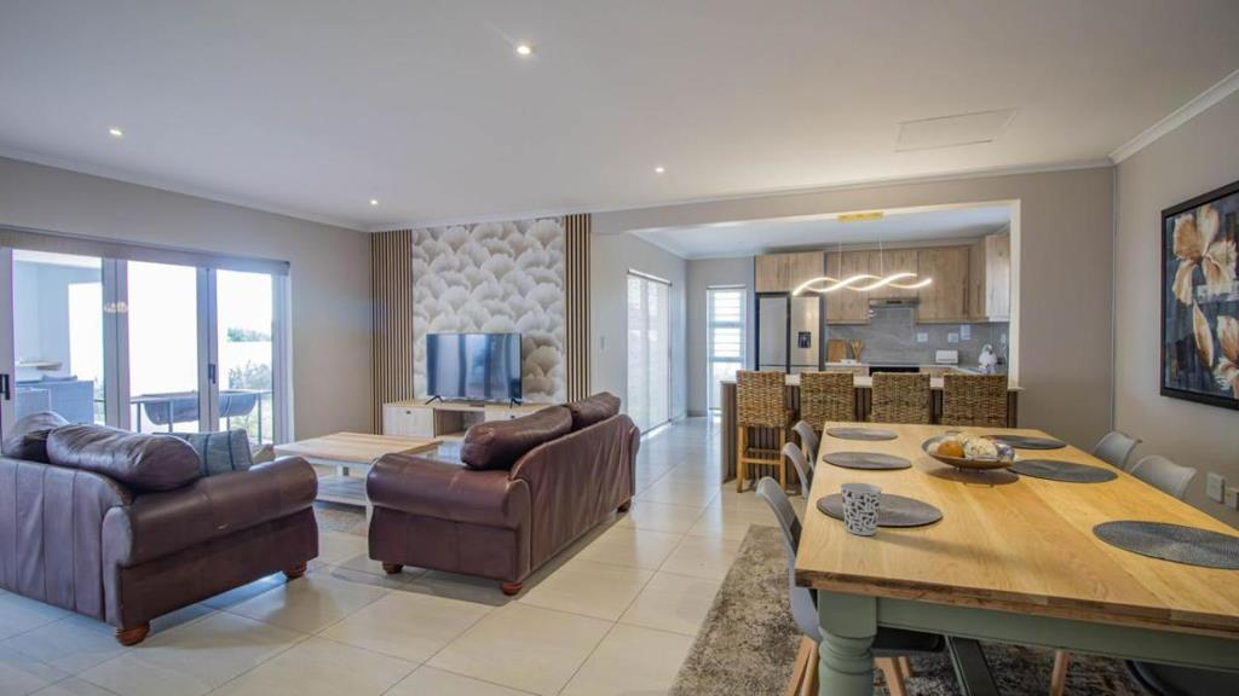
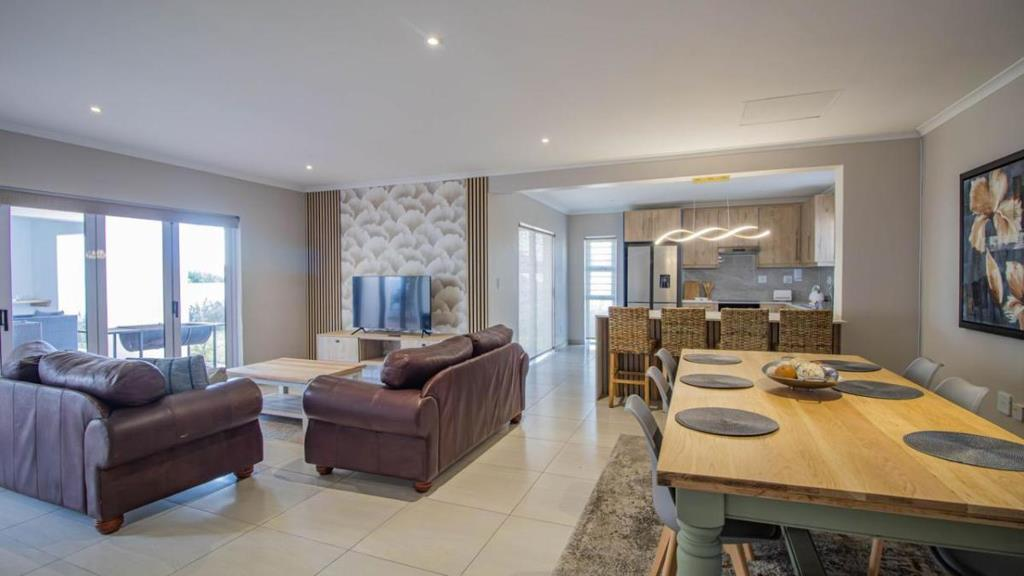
- cup (860, 509)
